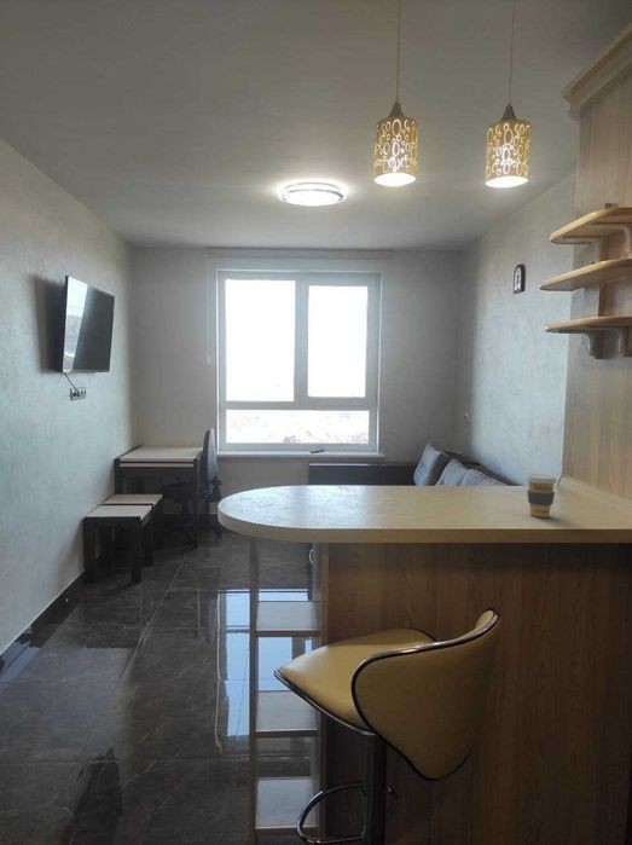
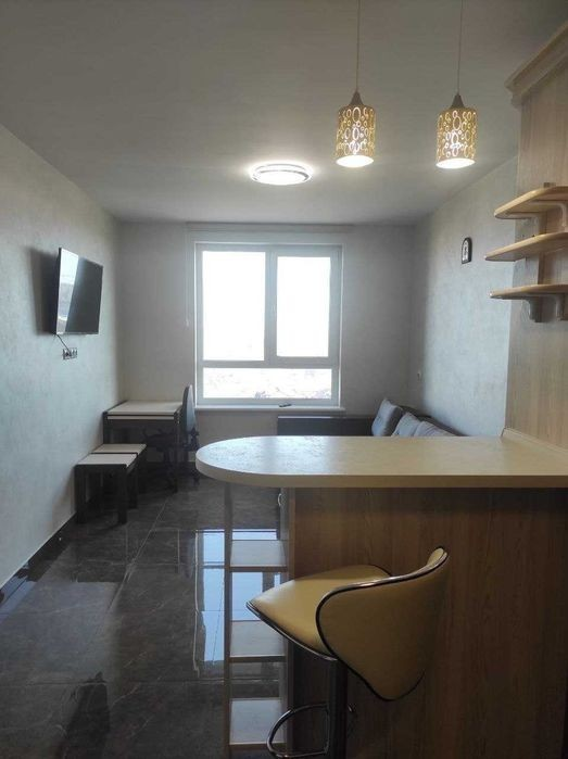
- coffee cup (540, 496)
